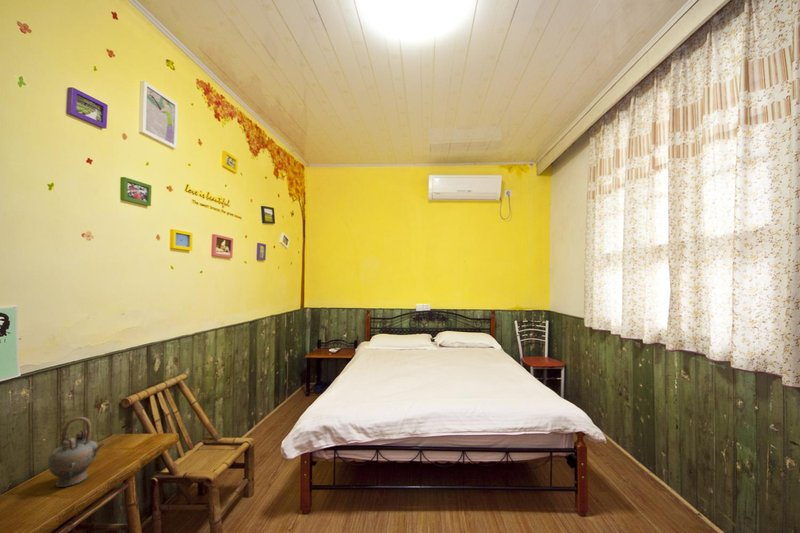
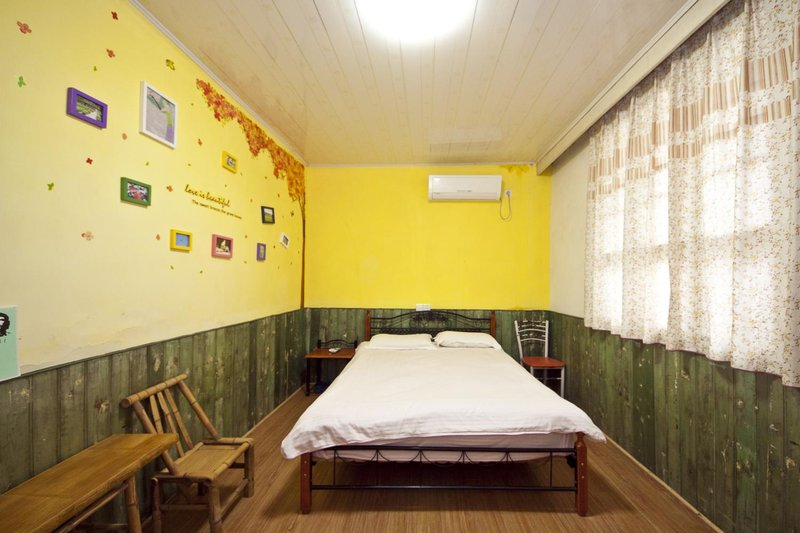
- teapot (78, 449)
